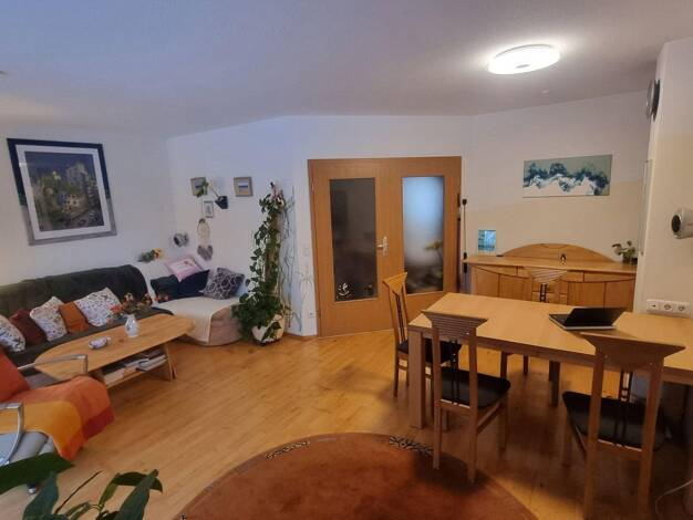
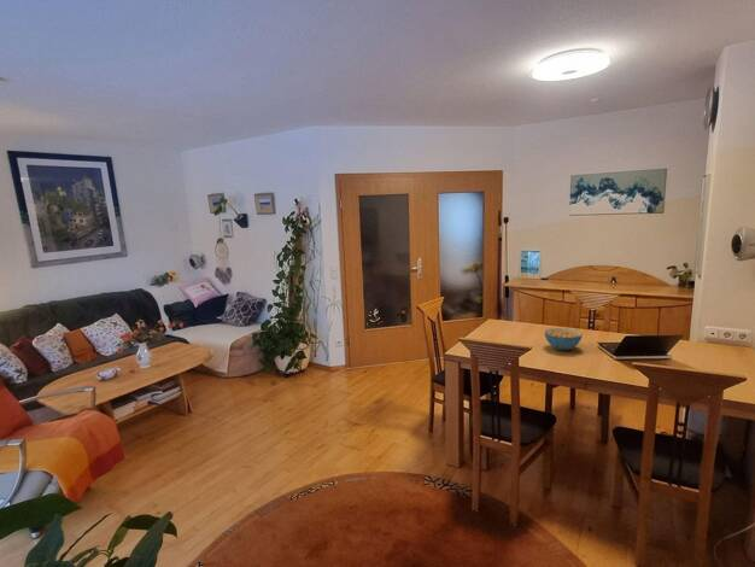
+ cereal bowl (562, 340)
